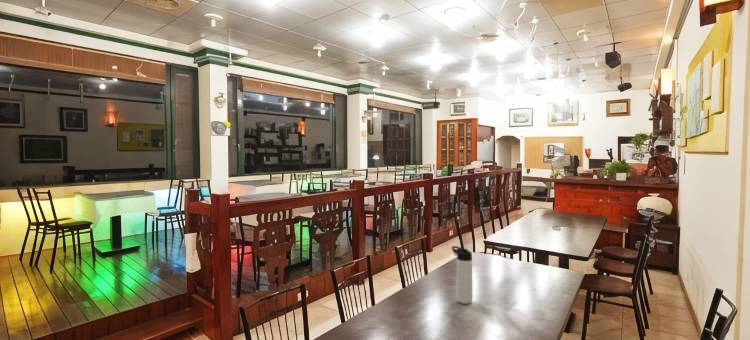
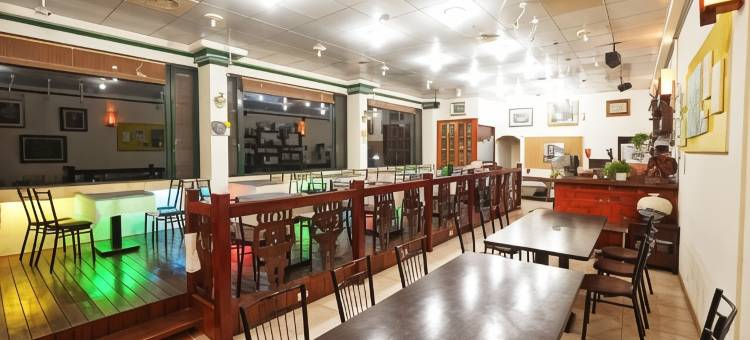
- thermos bottle (461, 274)
